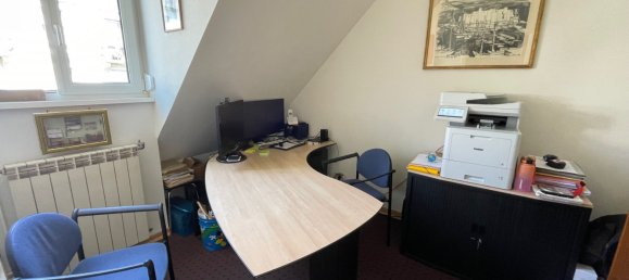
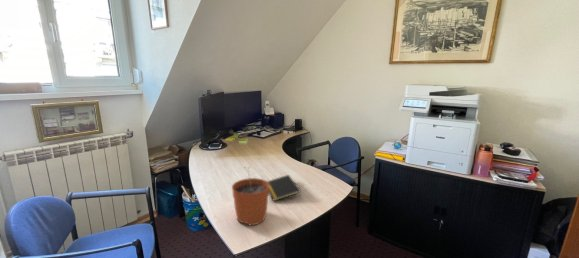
+ plant pot (251, 193)
+ notepad (281, 186)
